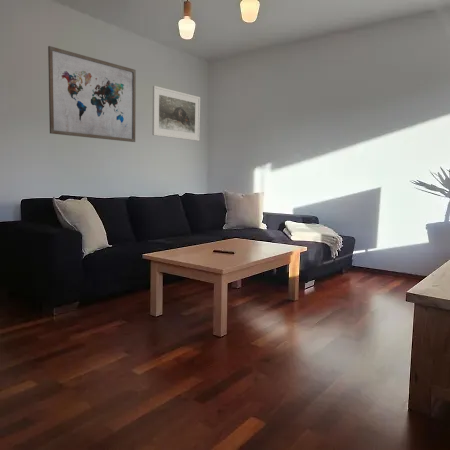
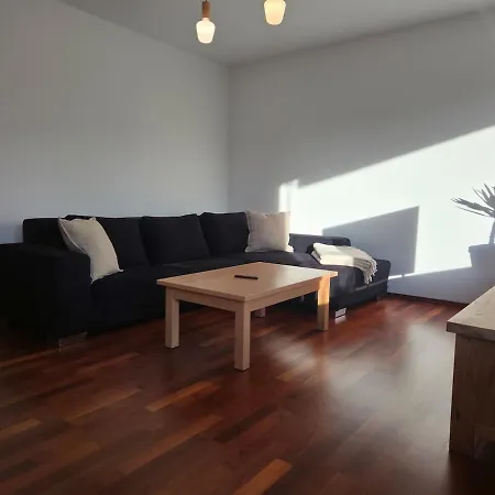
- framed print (177, 115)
- wall art (96, 99)
